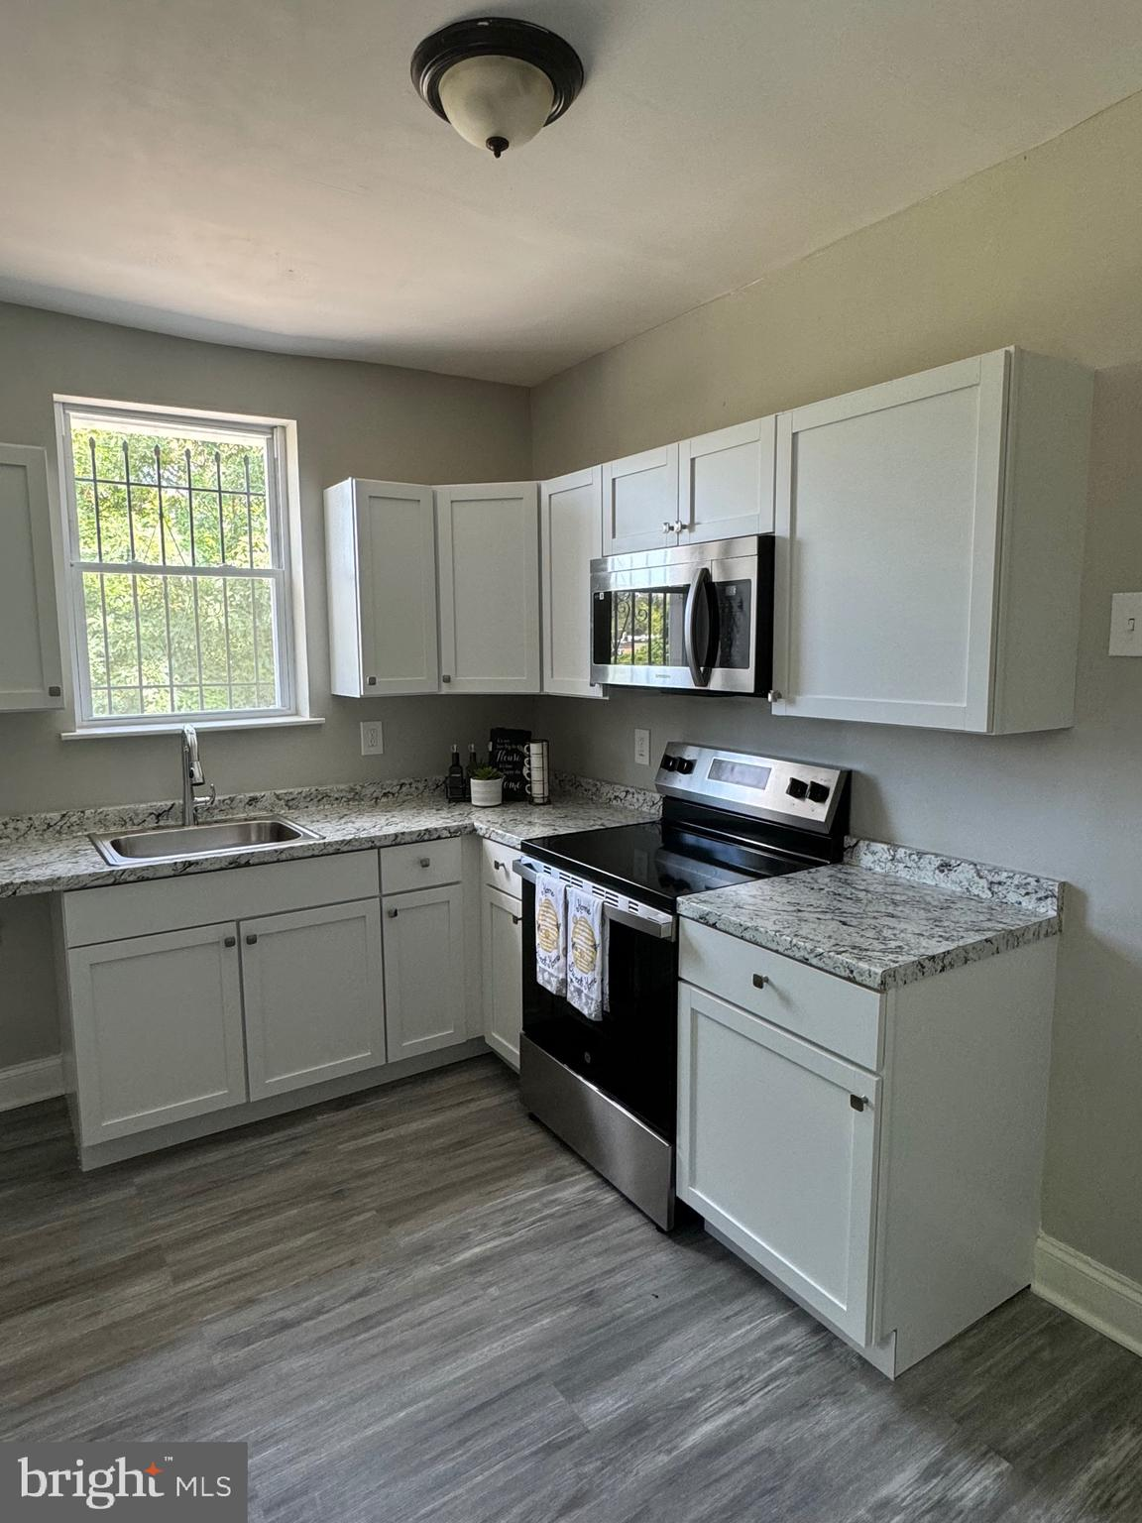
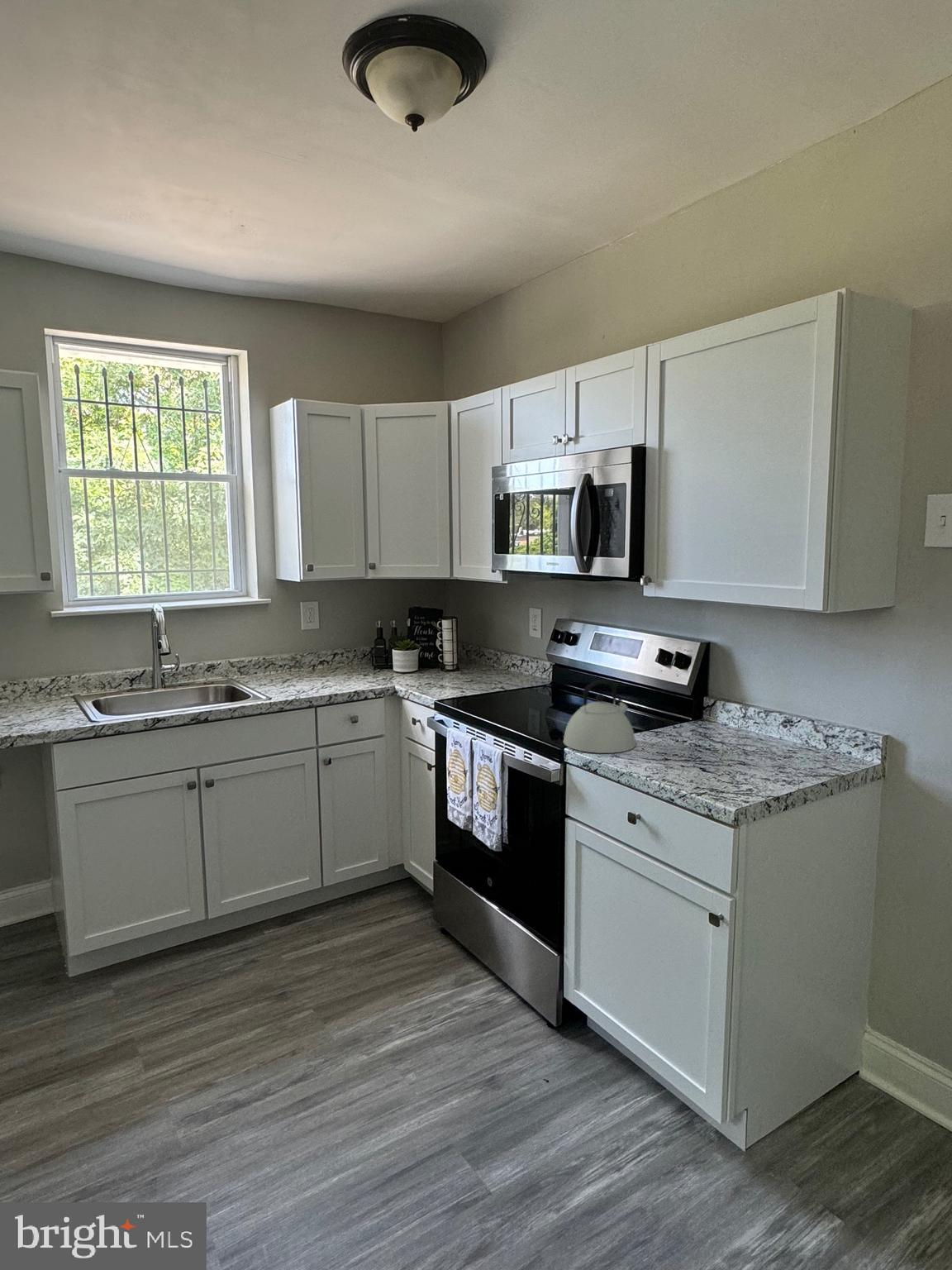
+ kettle (601, 711)
